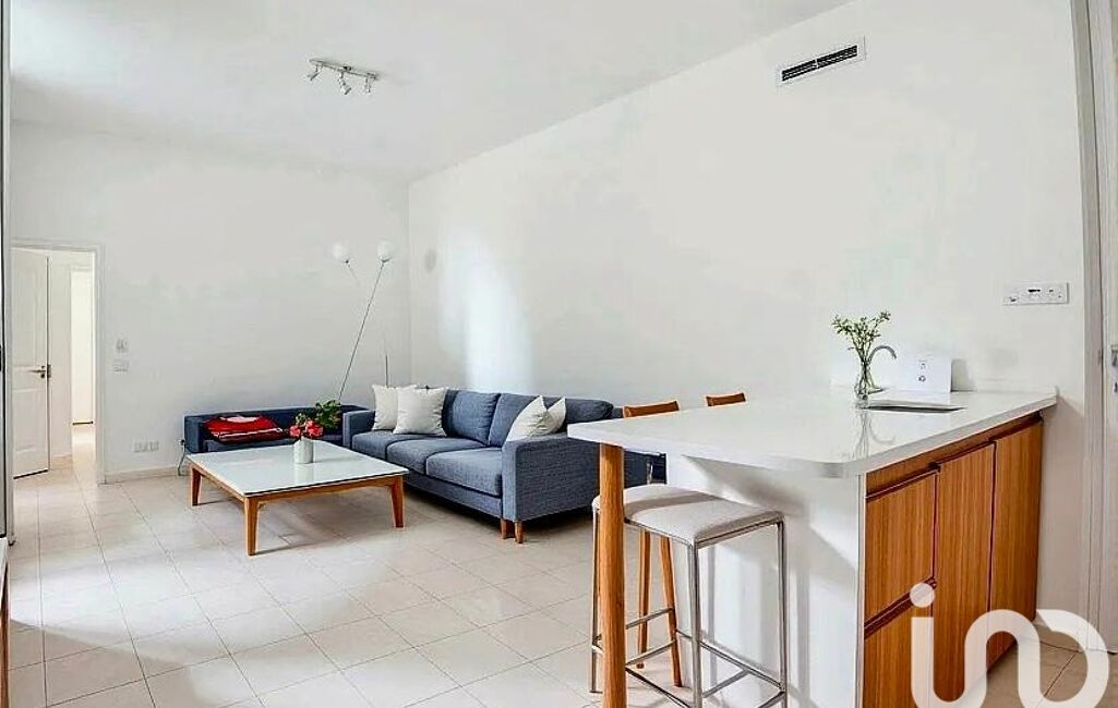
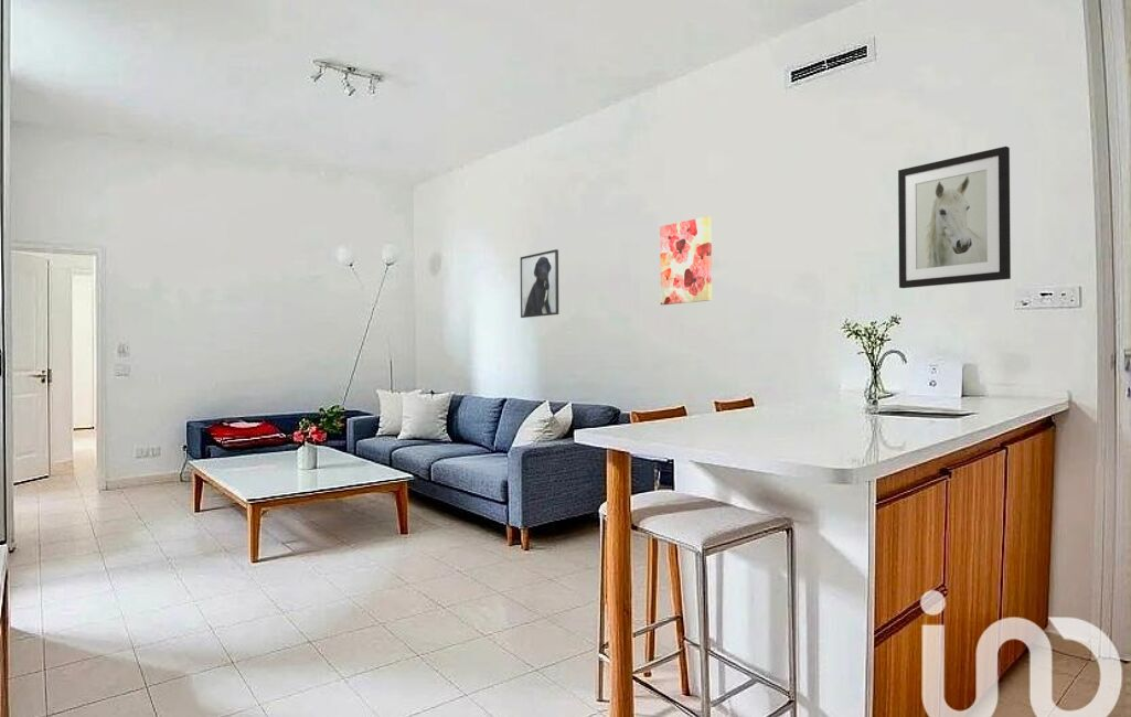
+ wall art (951, 221)
+ wall art (684, 261)
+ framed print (538, 285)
